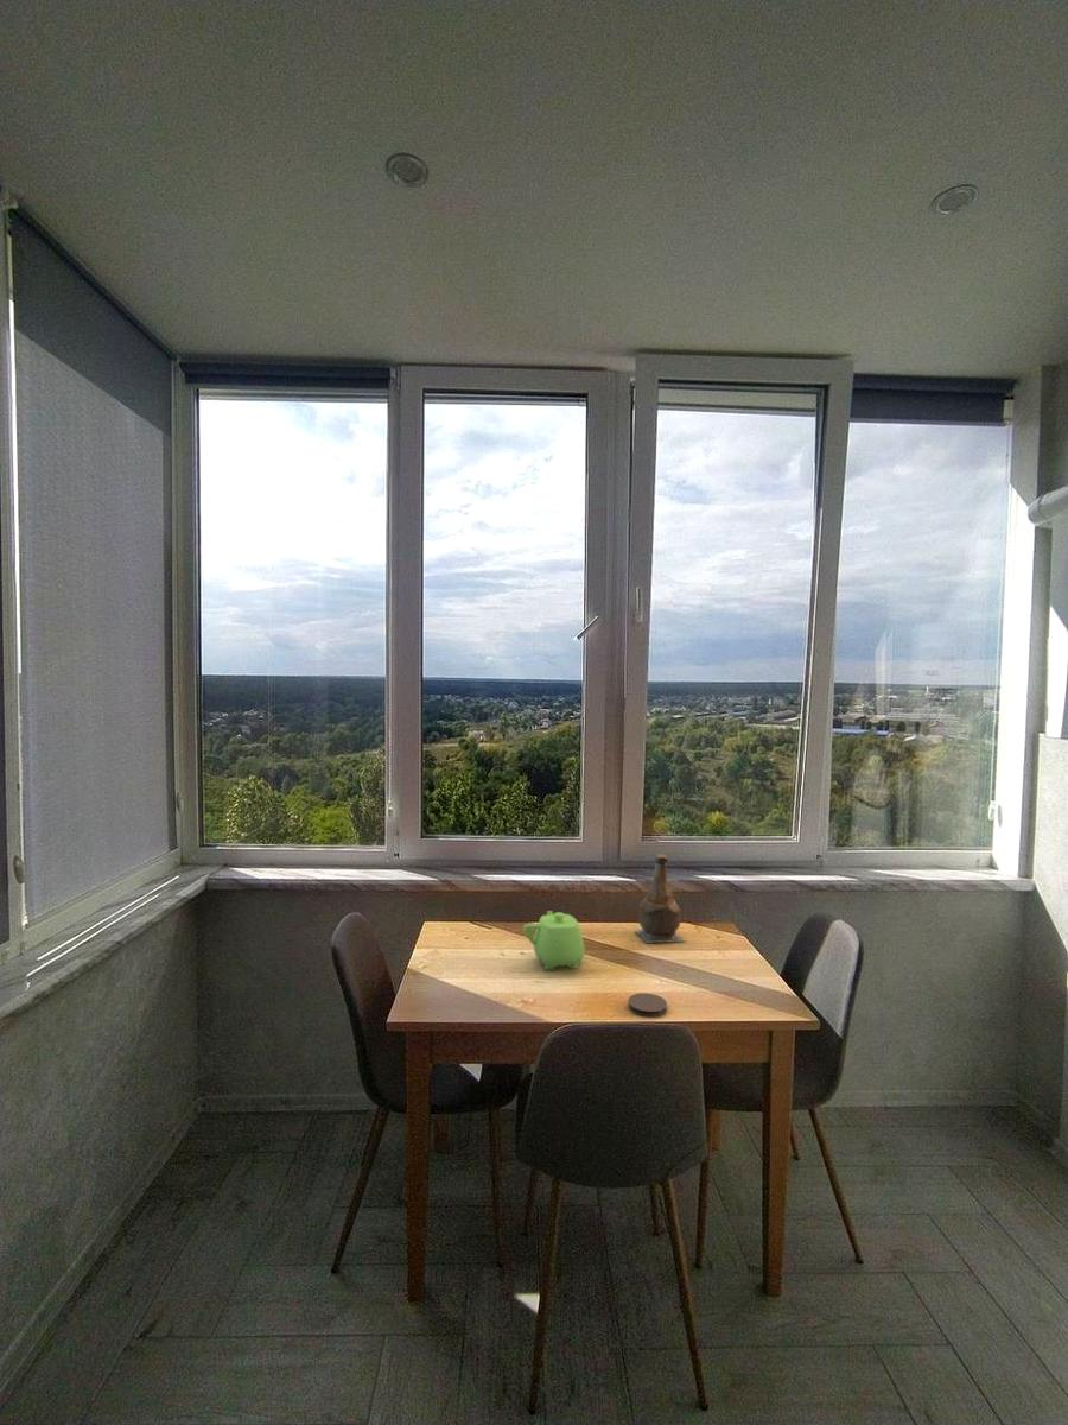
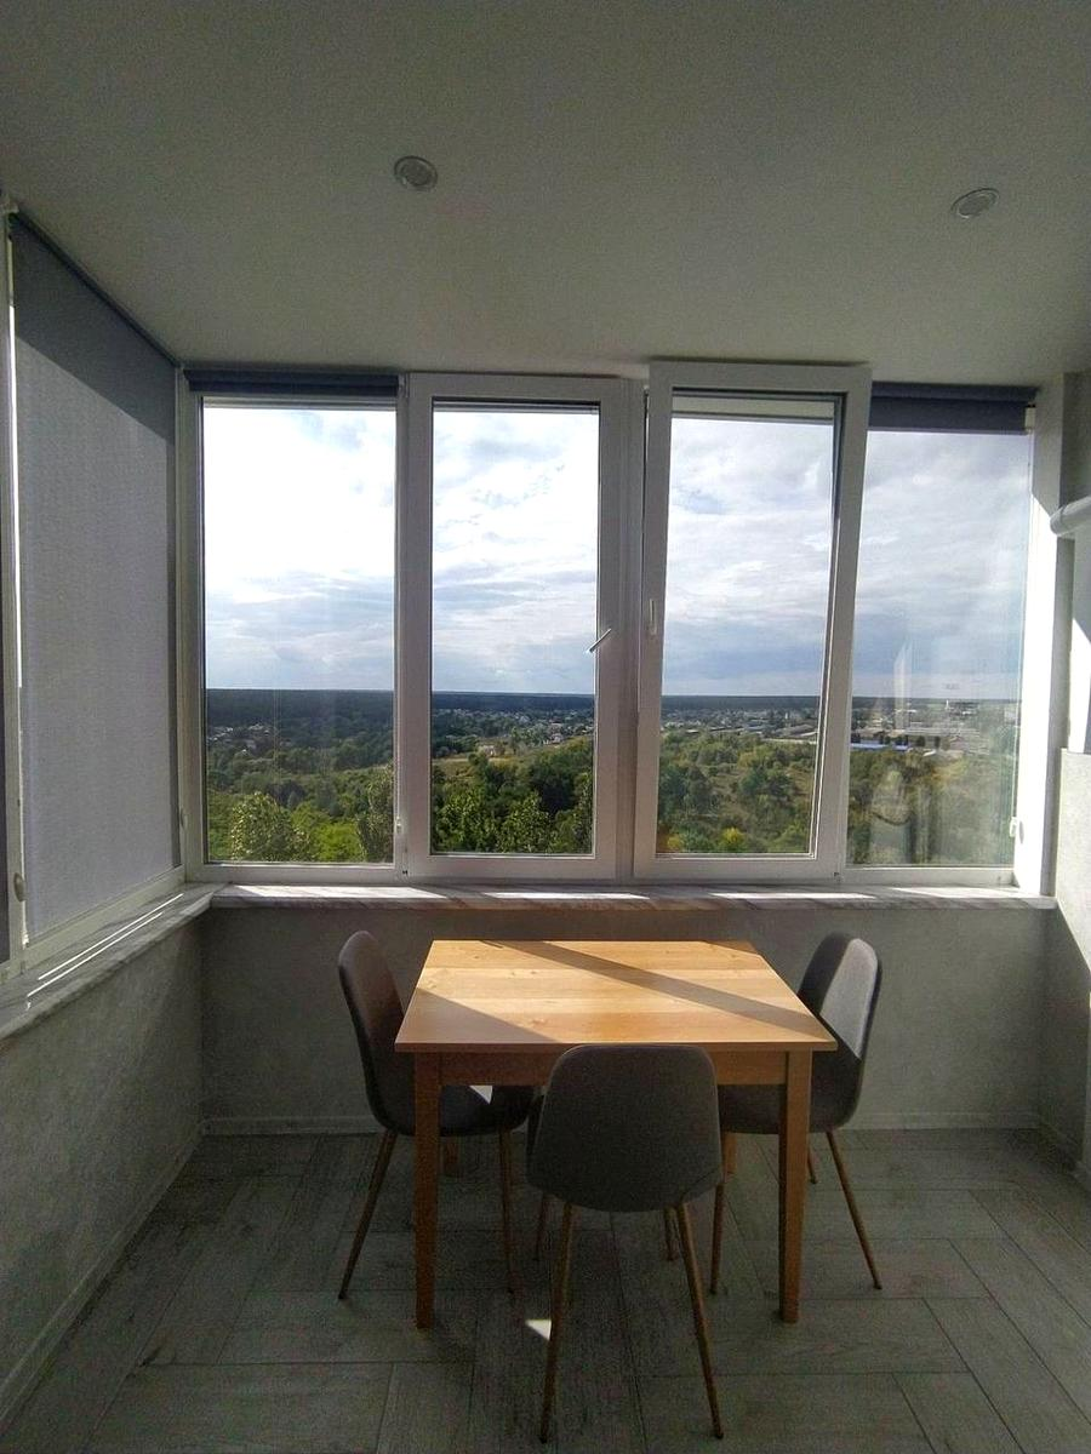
- bottle (660, 894)
- teapot (551, 936)
- coaster (647, 1005)
